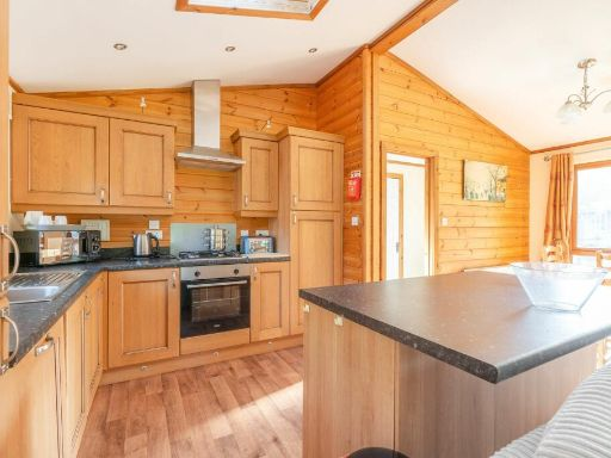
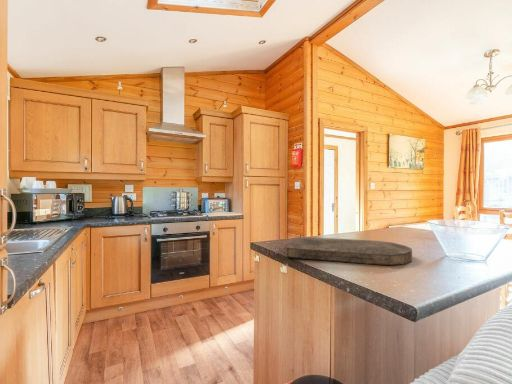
+ cutting board (348, 249)
